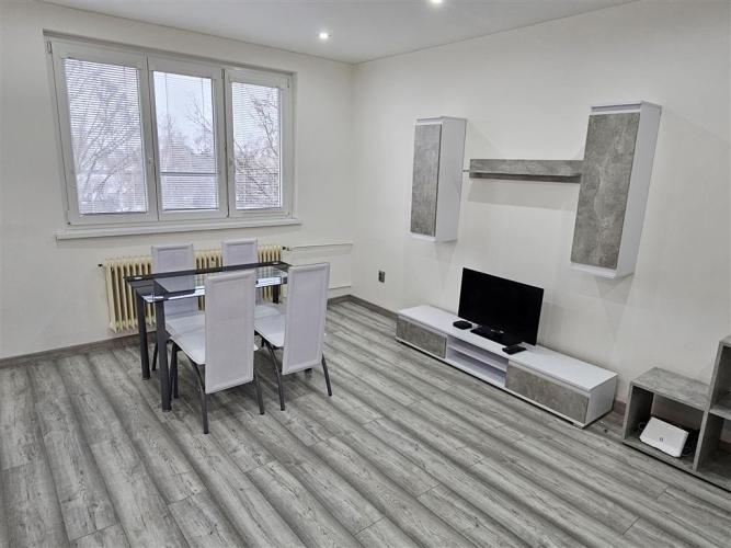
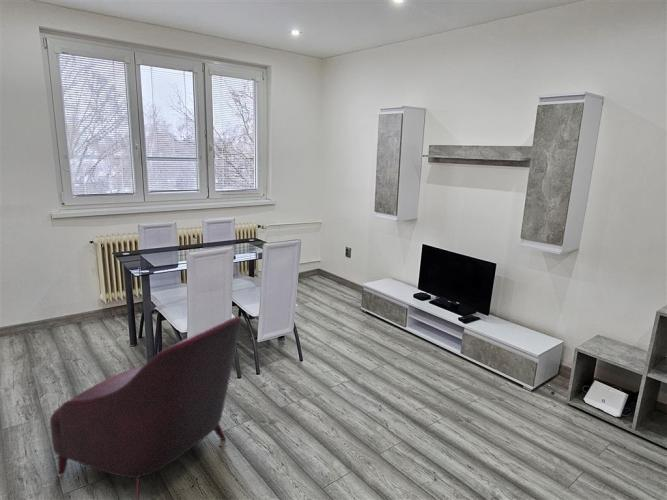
+ armchair (156, 388)
